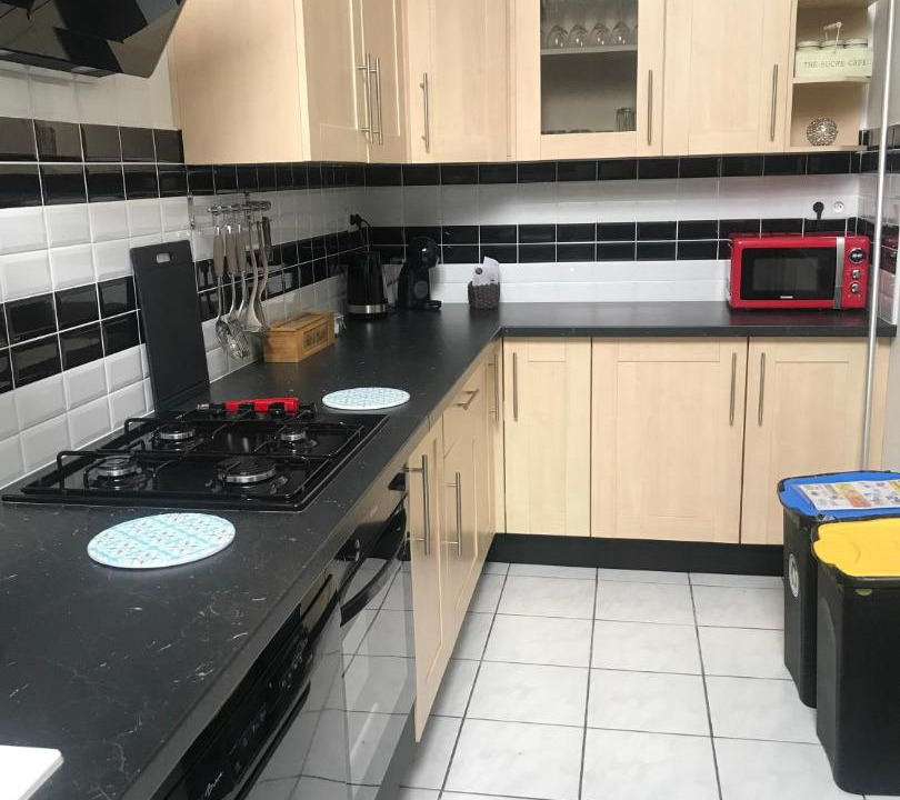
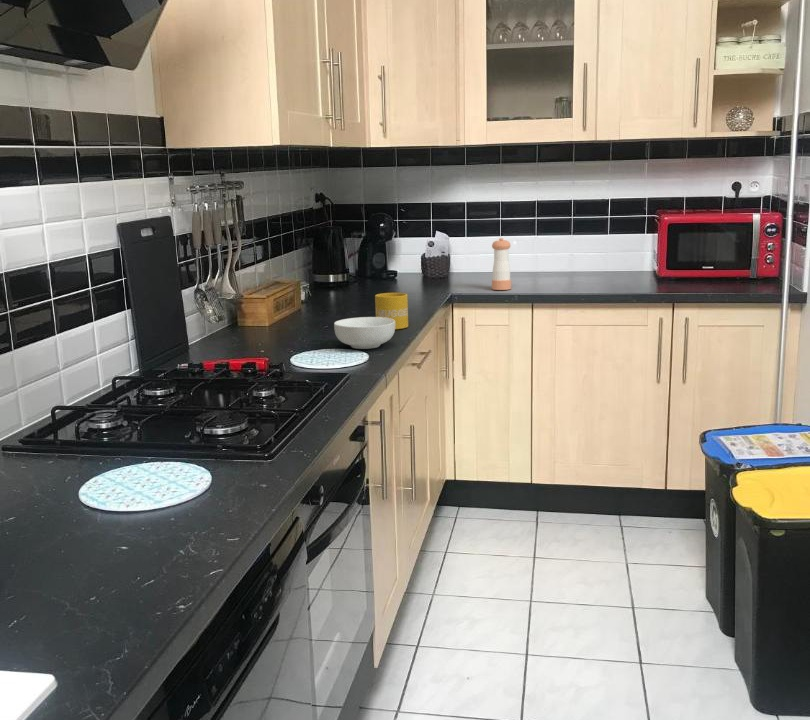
+ mug (394, 309)
+ pepper shaker (501, 263)
+ cereal bowl (364, 333)
